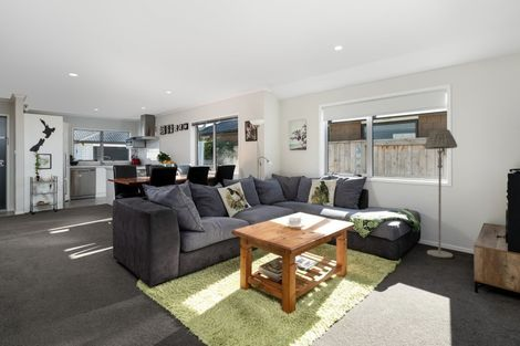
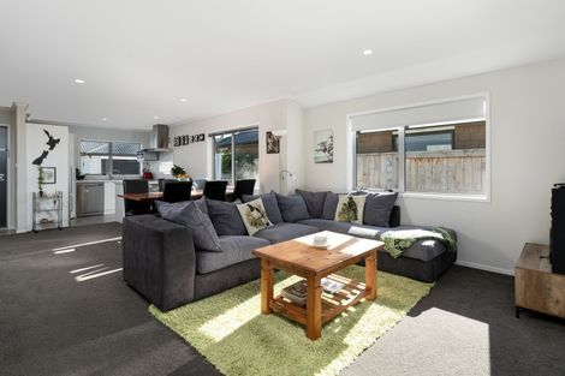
- floor lamp (439, 192)
